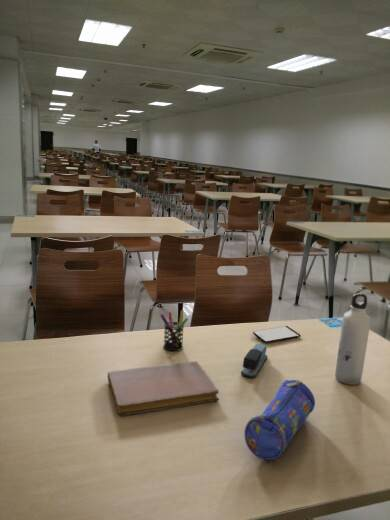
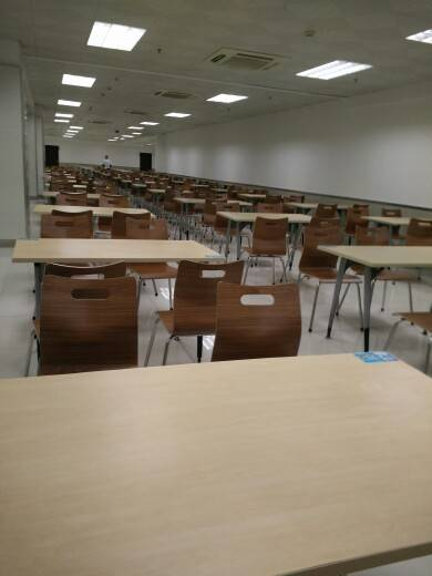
- stapler (255, 357)
- pen holder (175, 329)
- notebook (161, 385)
- pencil case (282, 414)
- water bottle (353, 337)
- smartphone (276, 334)
